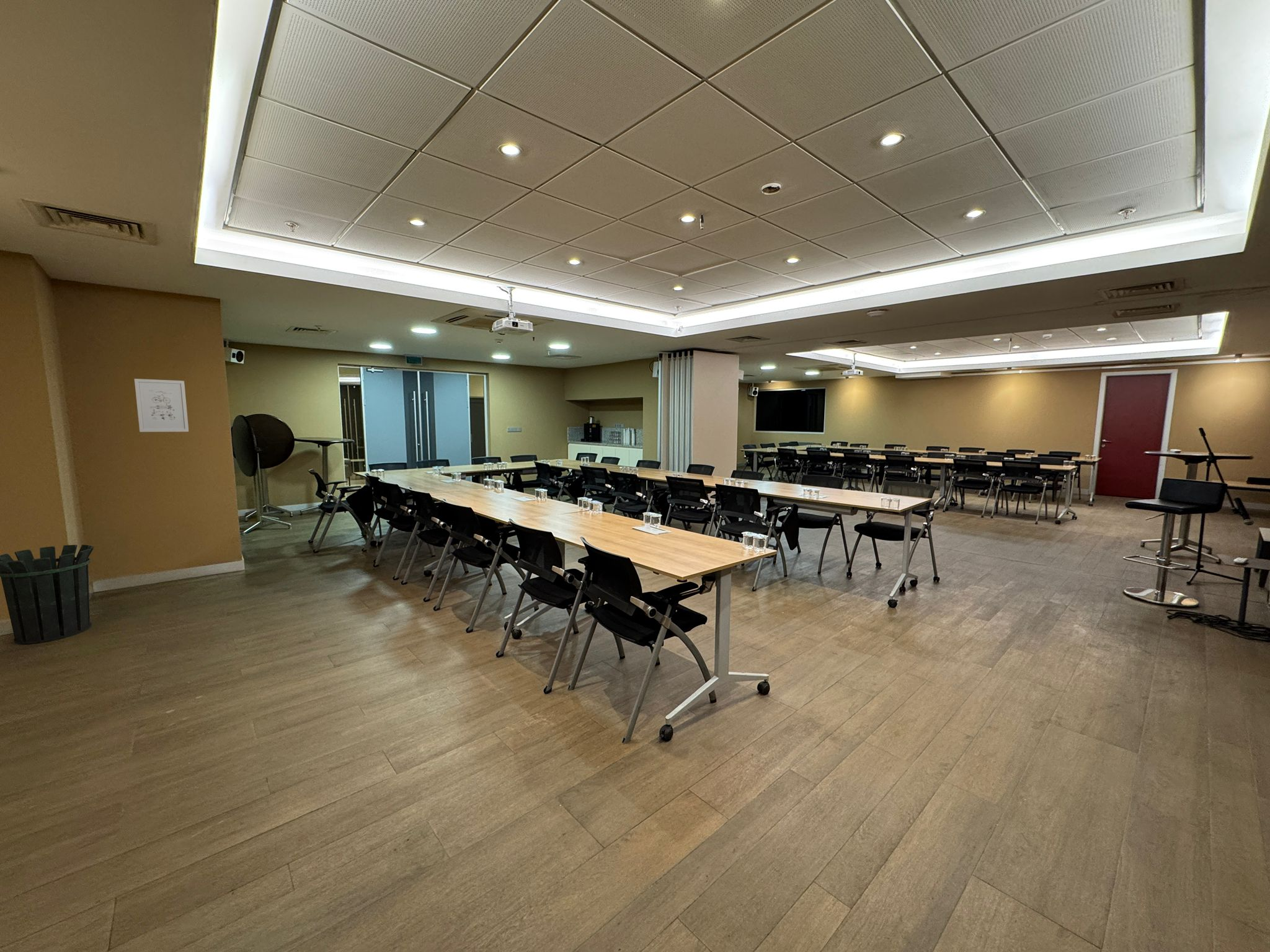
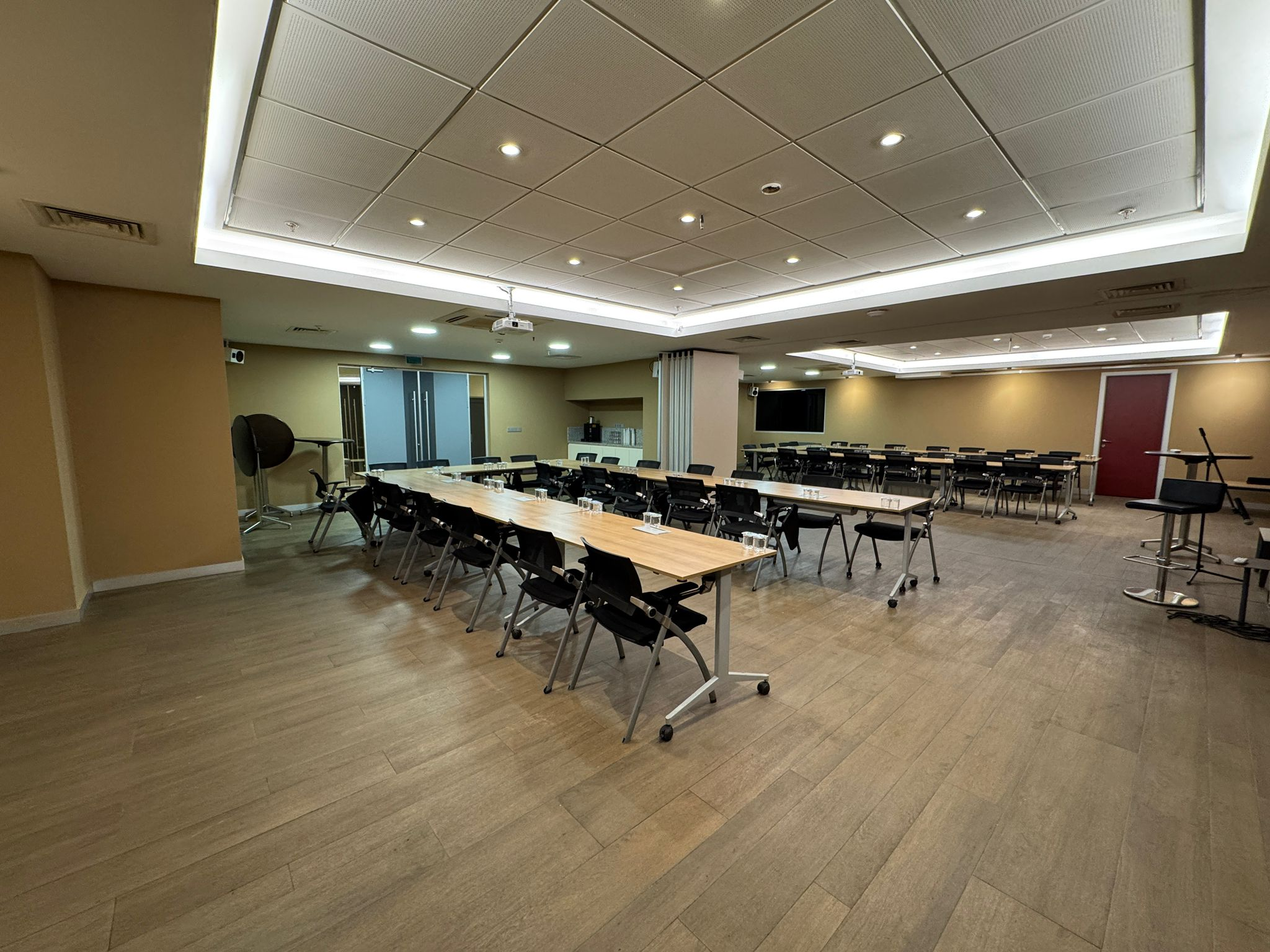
- waste bin (49, 593)
- wall art (162, 406)
